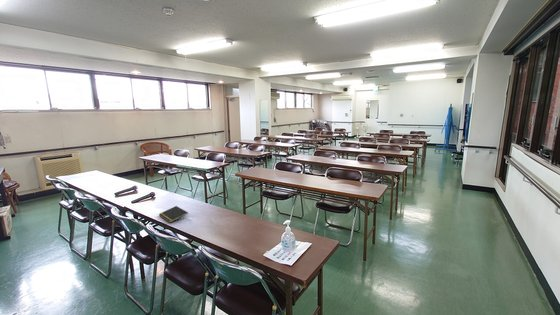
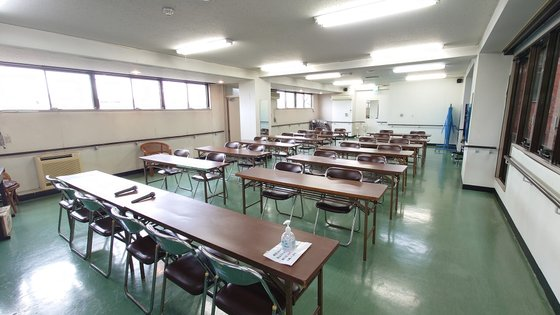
- notepad (173, 213)
